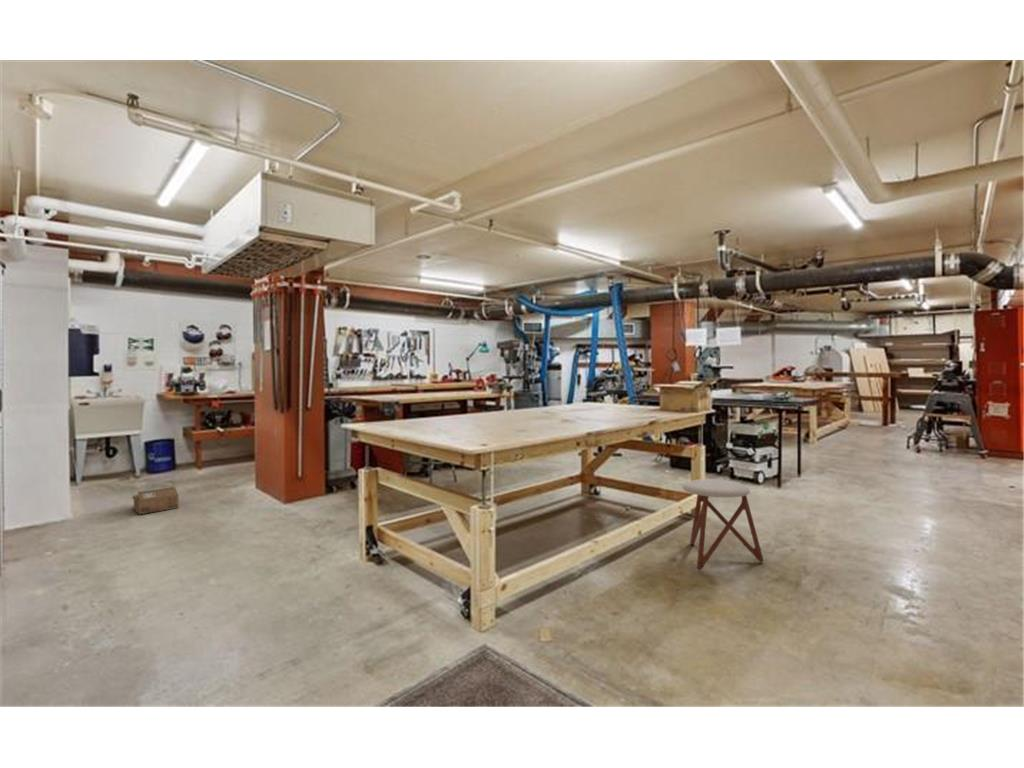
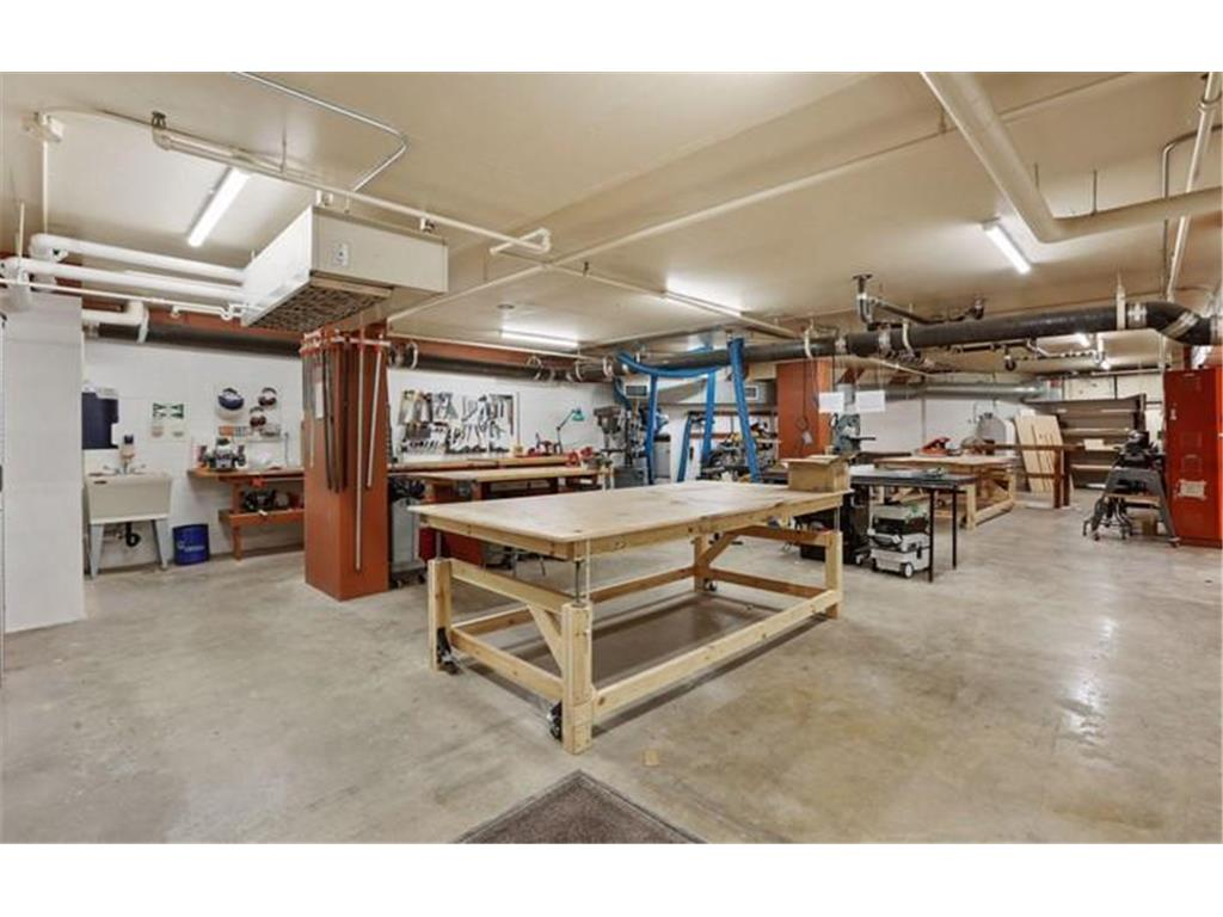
- stool (722, 521)
- cardboard box (154, 497)
